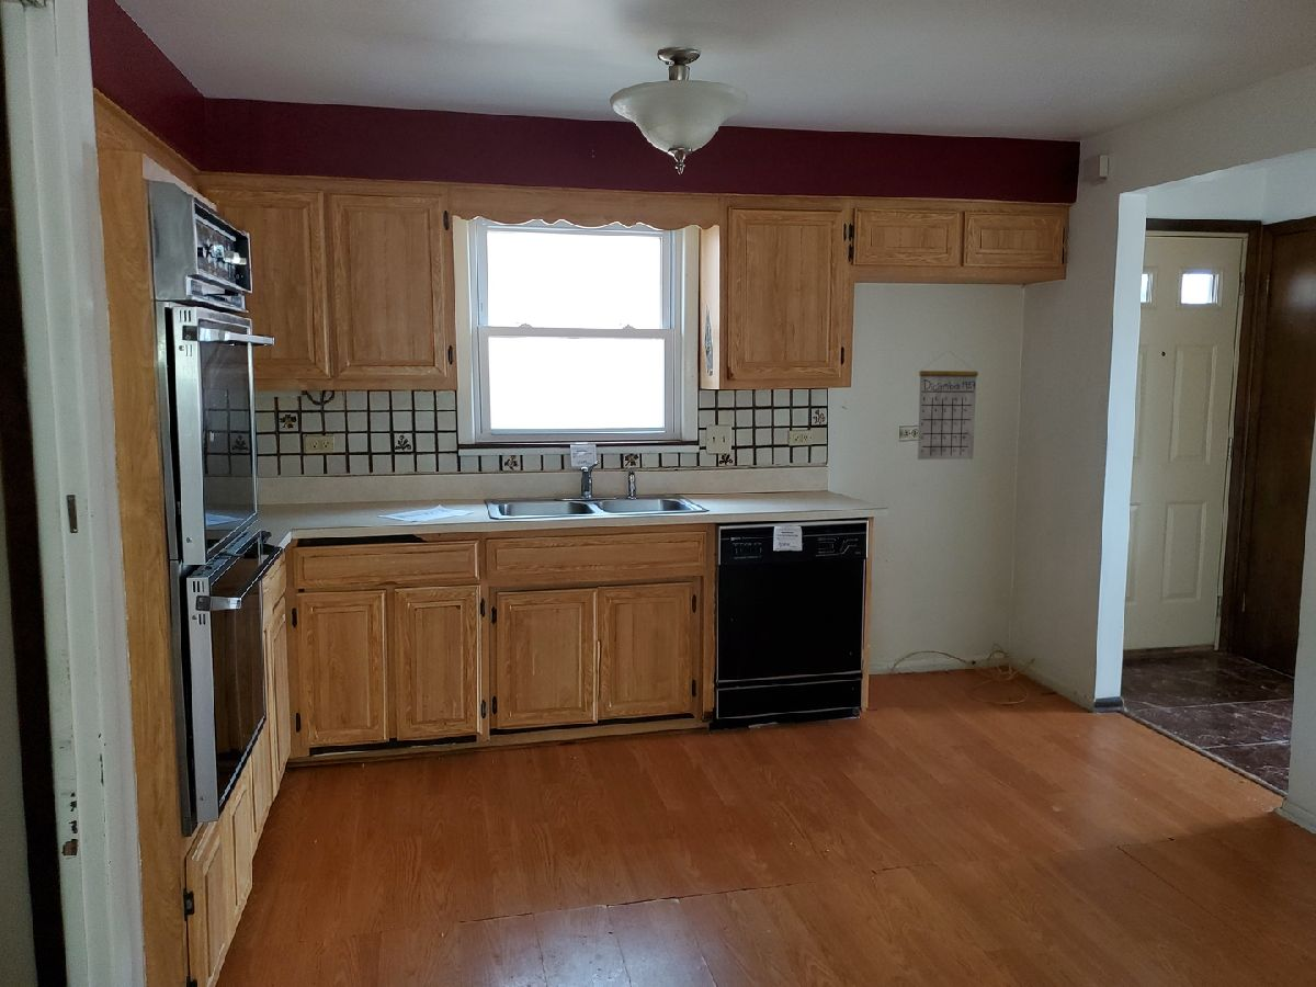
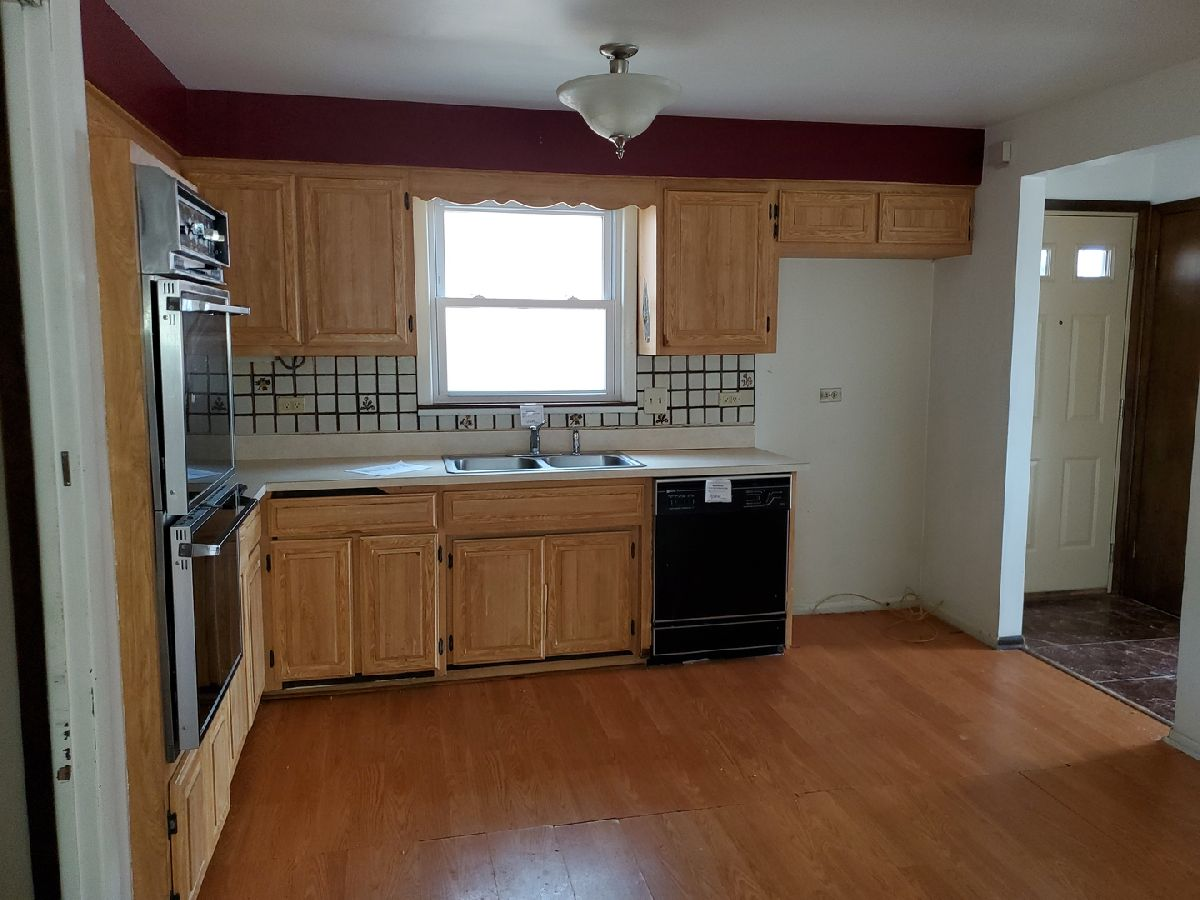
- calendar (946, 405)
